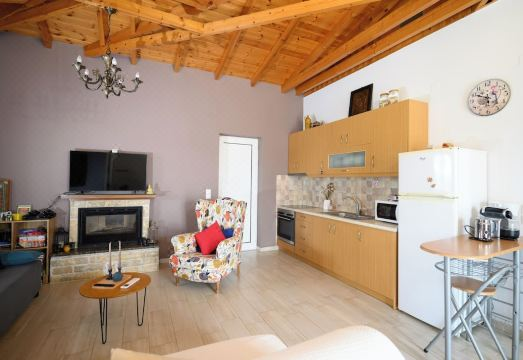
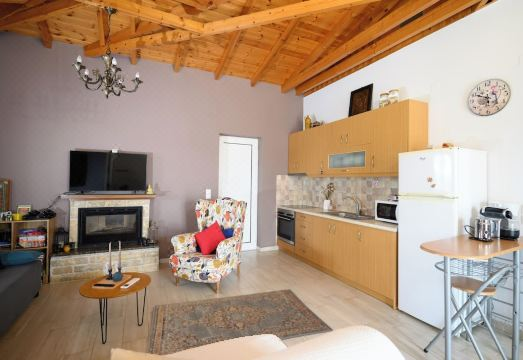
+ rug (236, 317)
